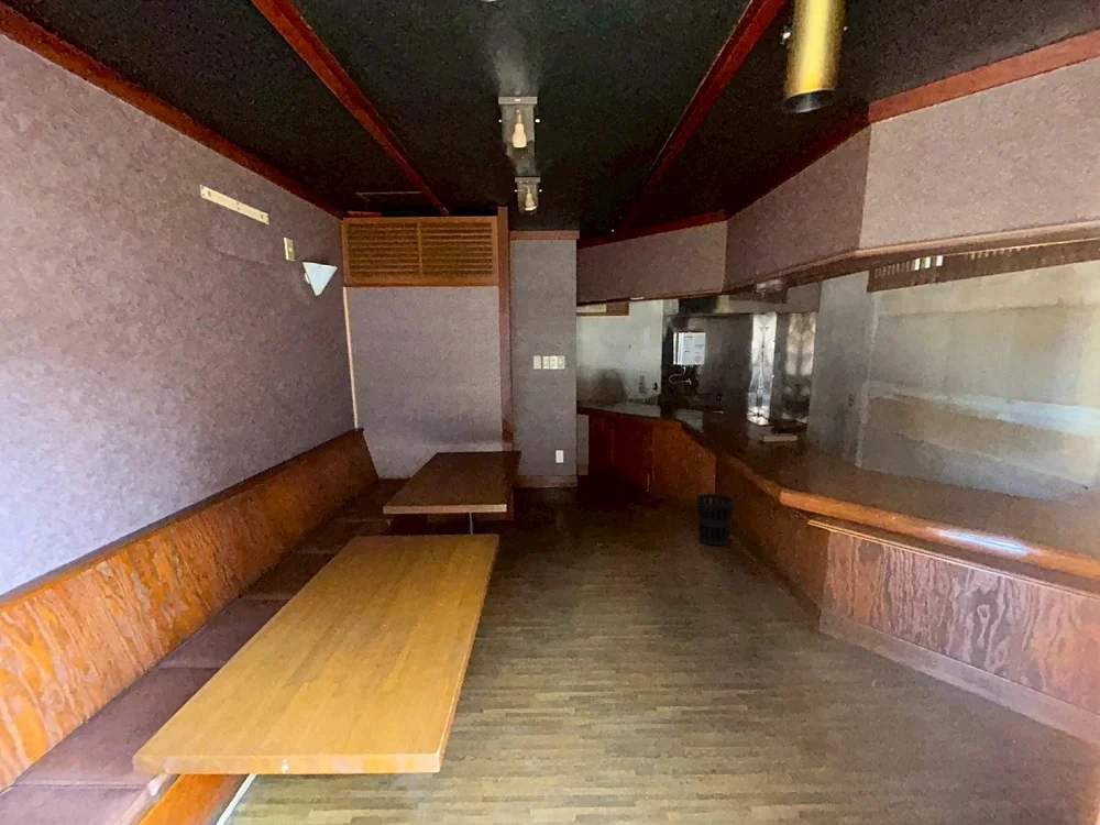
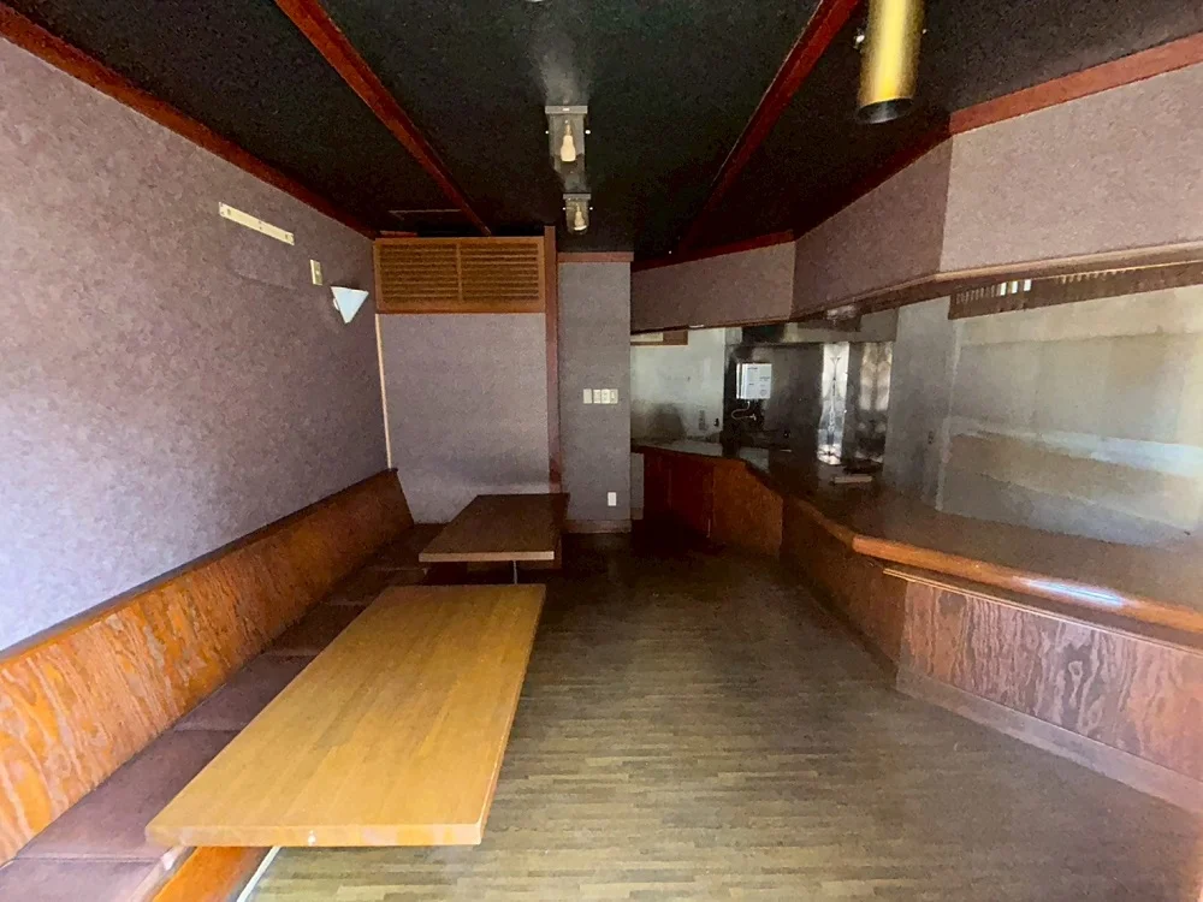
- wastebasket (714, 519)
